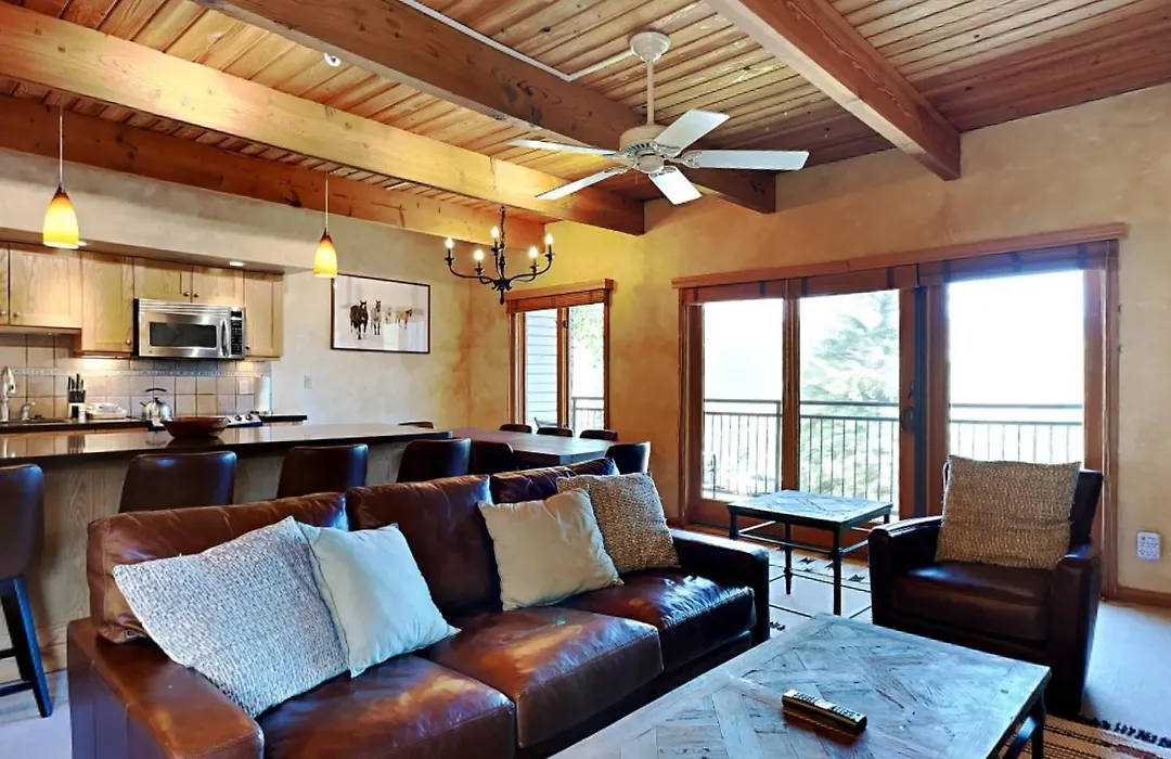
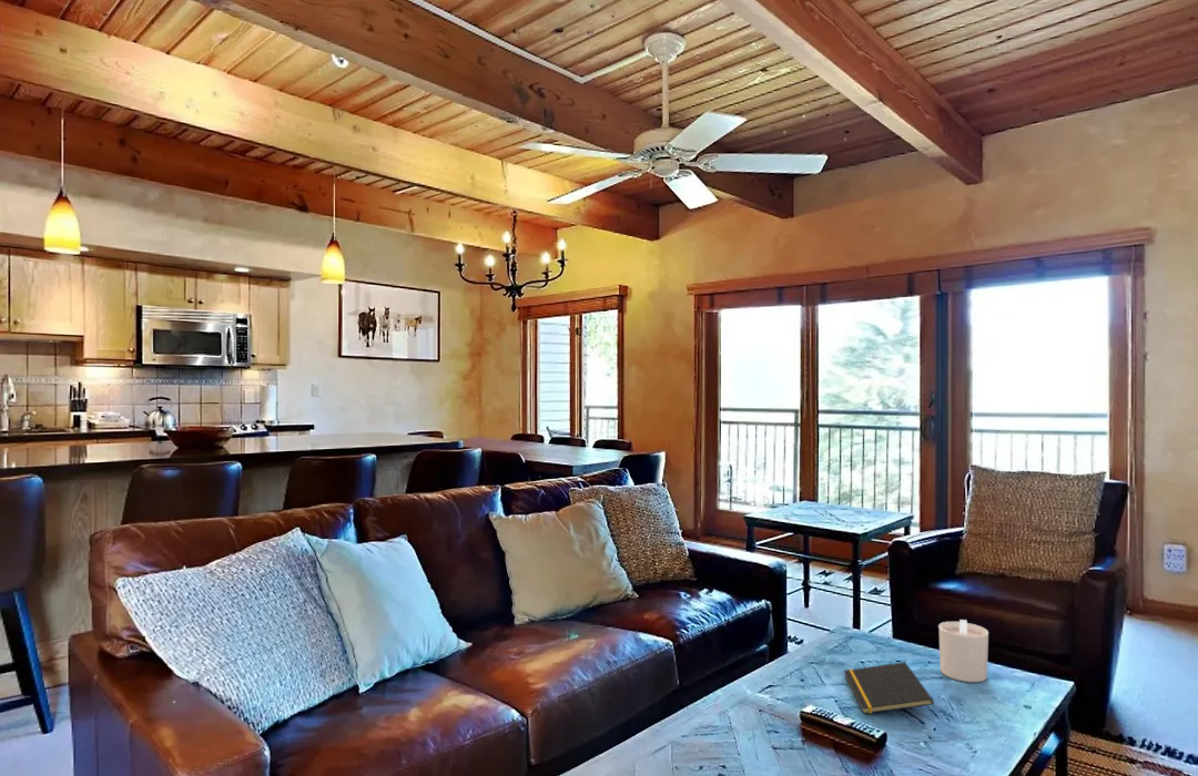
+ candle (963, 646)
+ notepad (885, 686)
